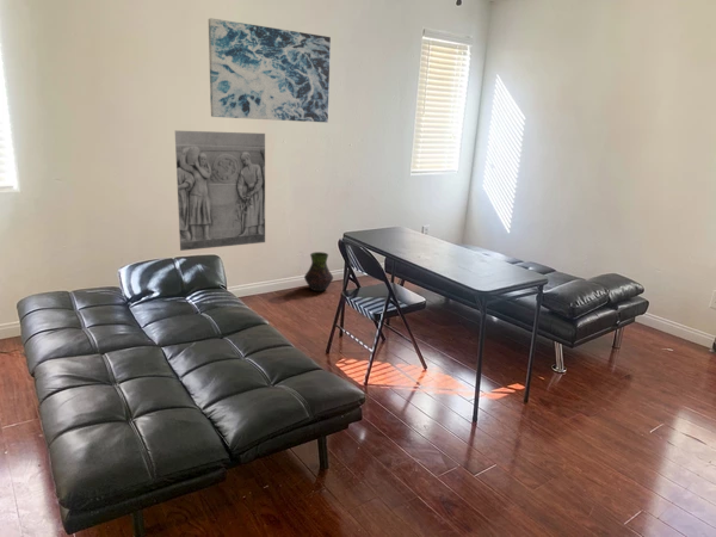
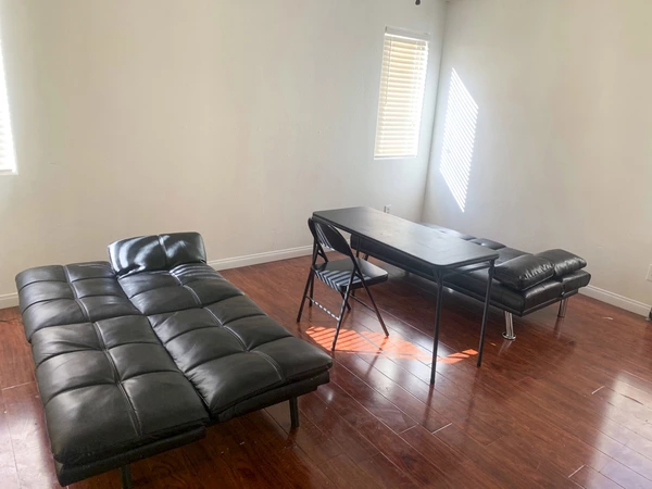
- wall art (272, 75)
- wall relief (221, 190)
- vase (319, 271)
